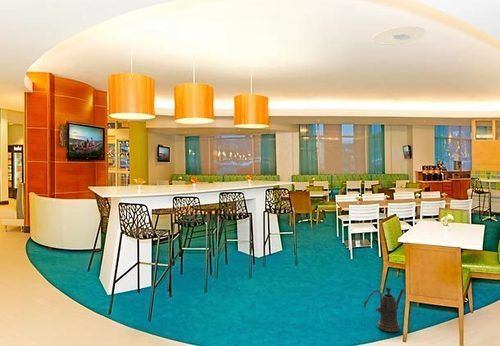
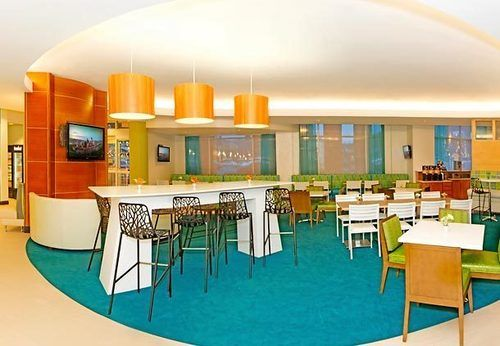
- ceiling light (398, 33)
- watering can (384, 308)
